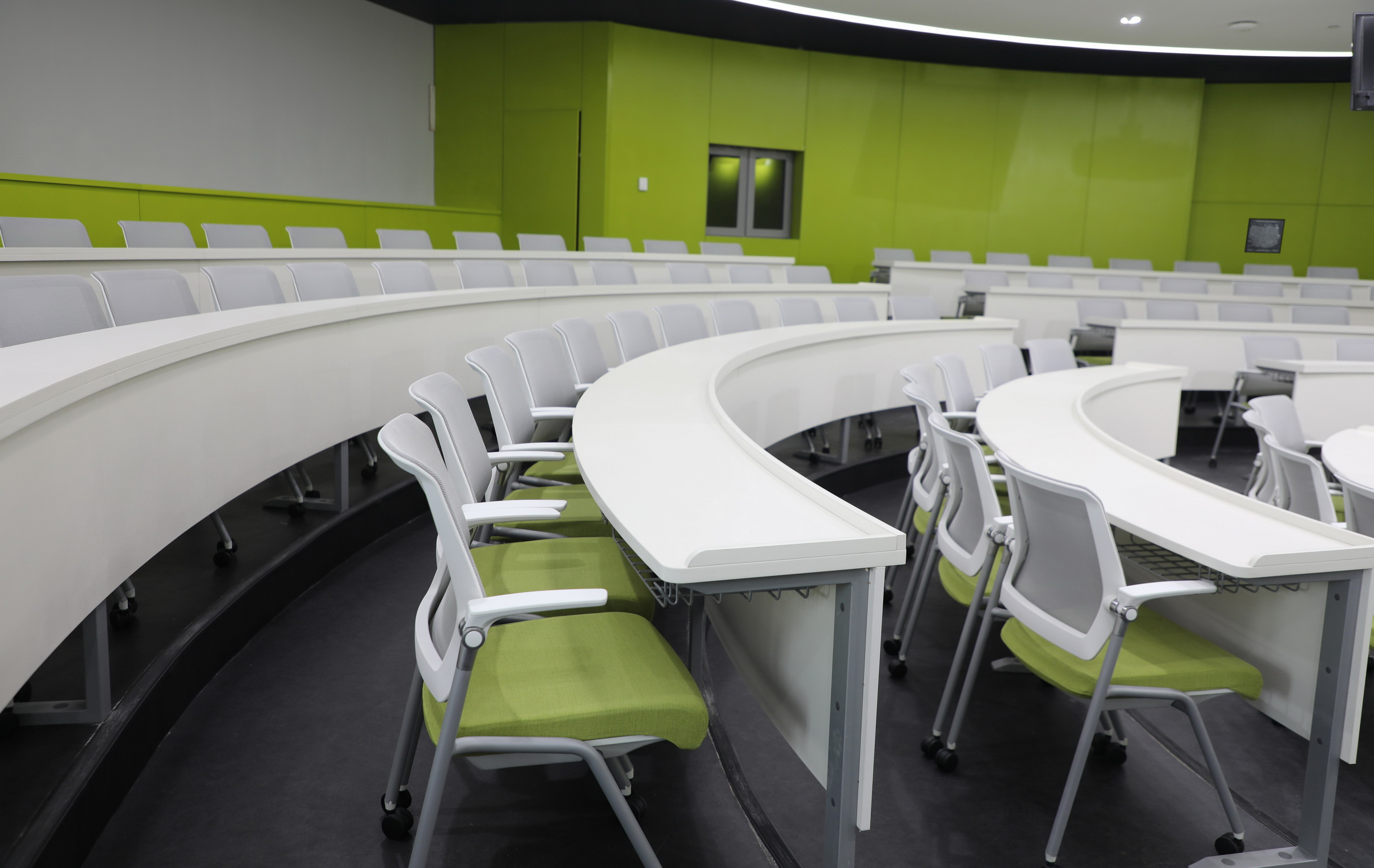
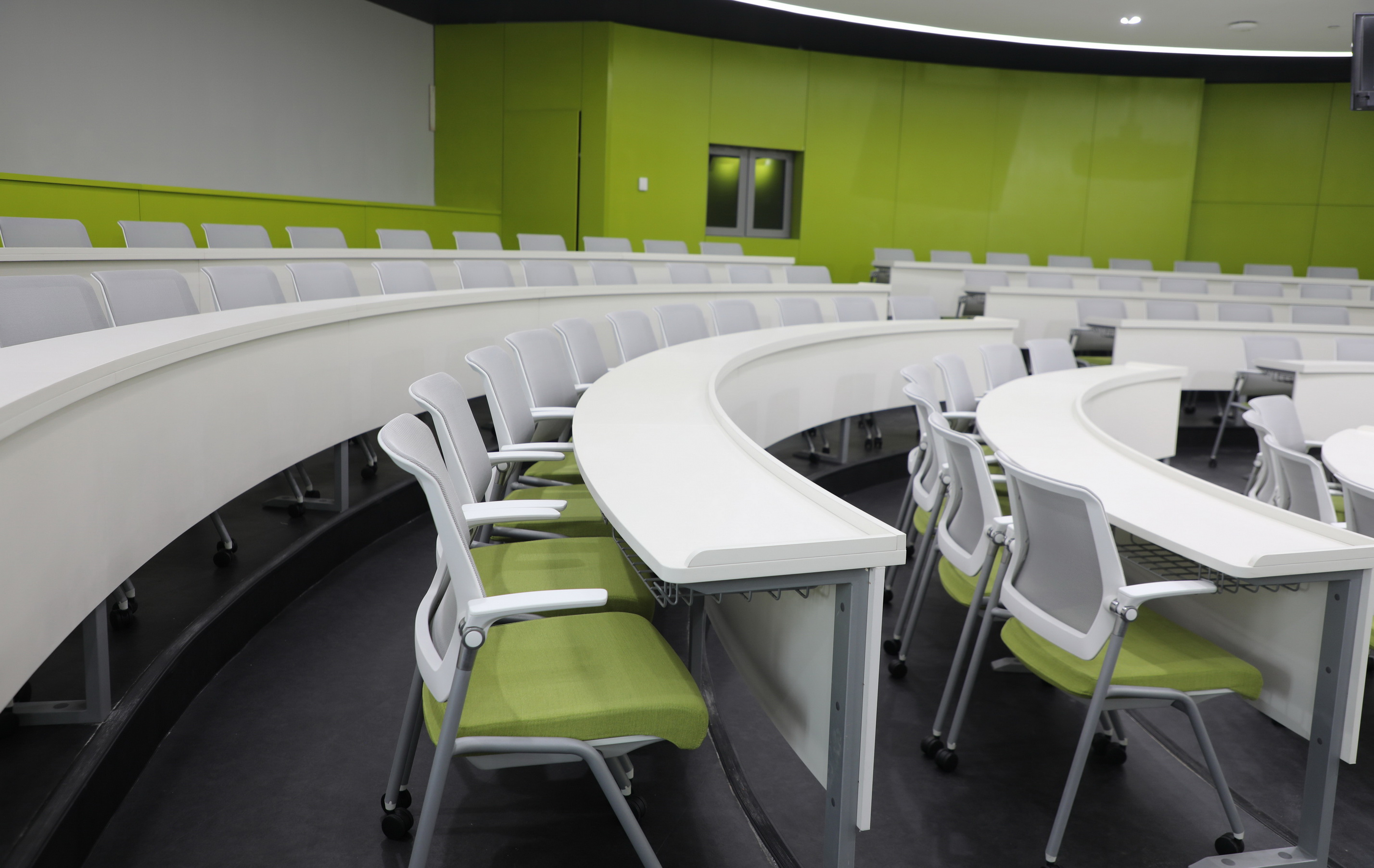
- wall art (1264, 236)
